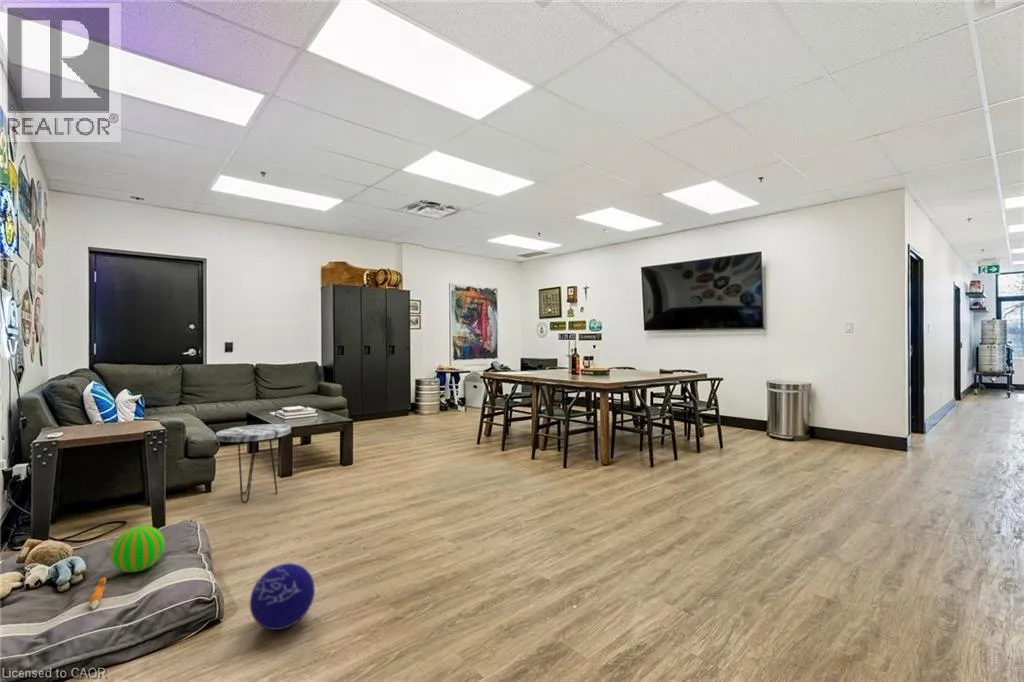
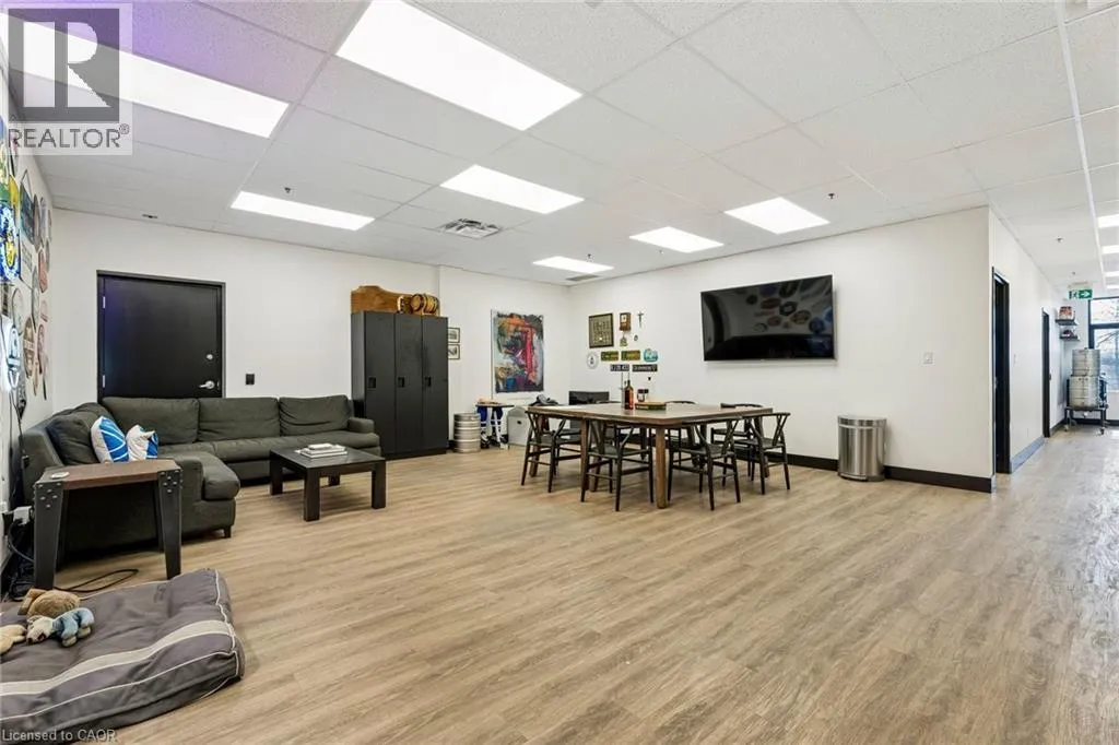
- toy ball (138, 548)
- side table (253, 463)
- dog toy (98, 591)
- ball (283, 595)
